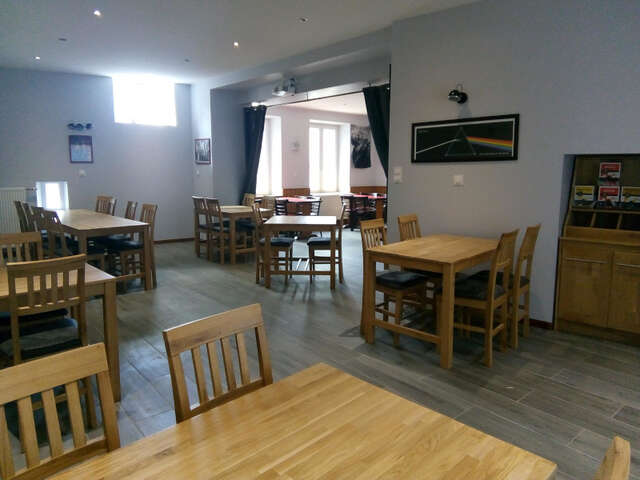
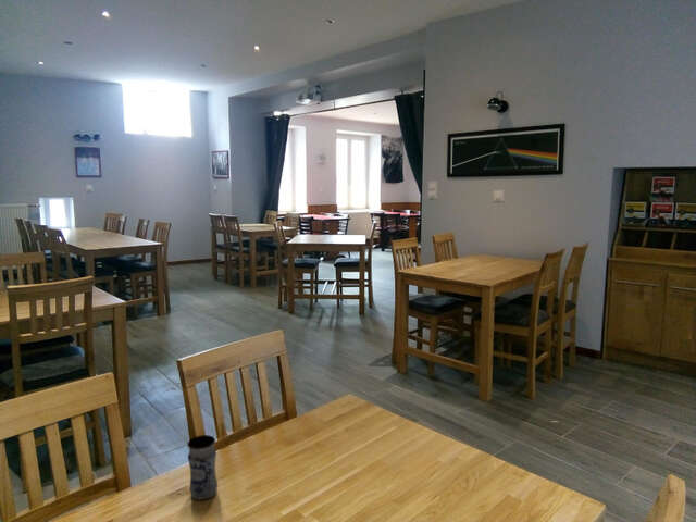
+ jar (202, 467)
